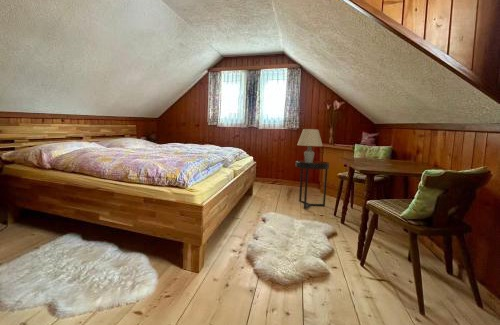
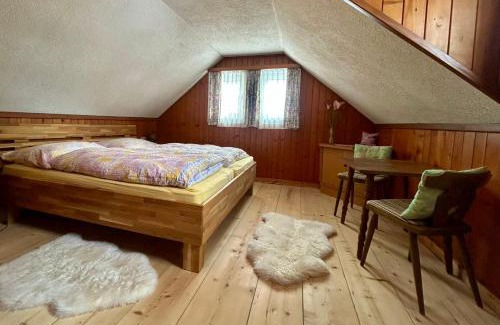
- table lamp (309, 145)
- side table (307, 182)
